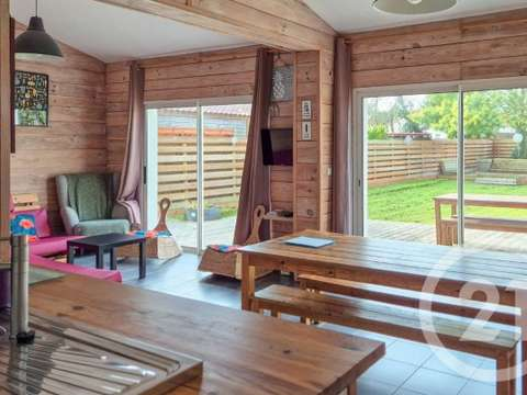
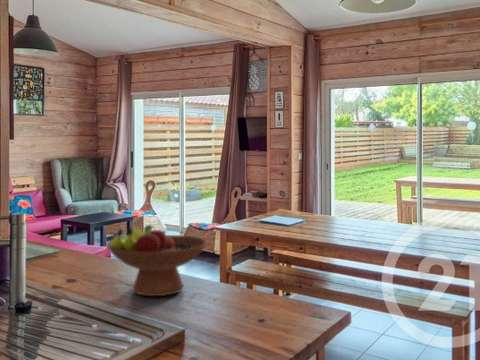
+ fruit bowl (158, 257)
